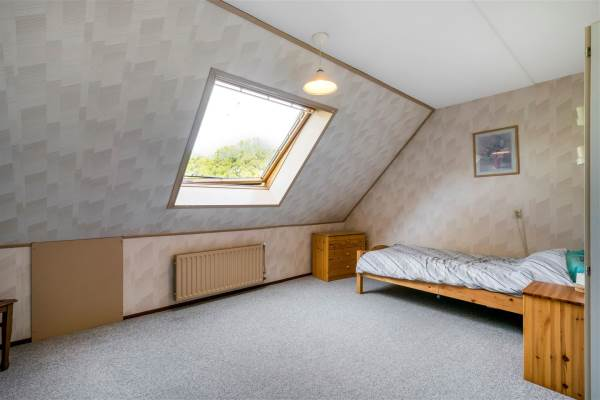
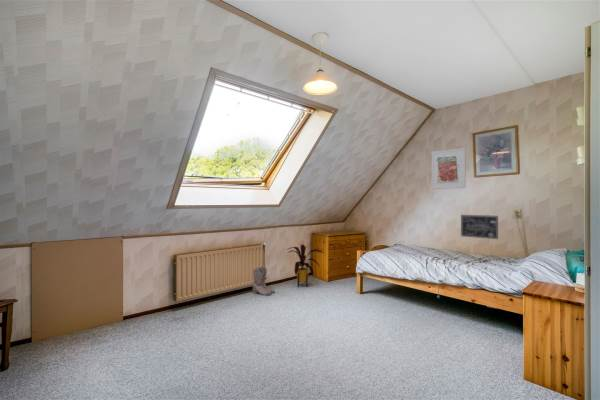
+ boots (263, 279)
+ house plant (300, 265)
+ wall art (478, 226)
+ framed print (447, 169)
